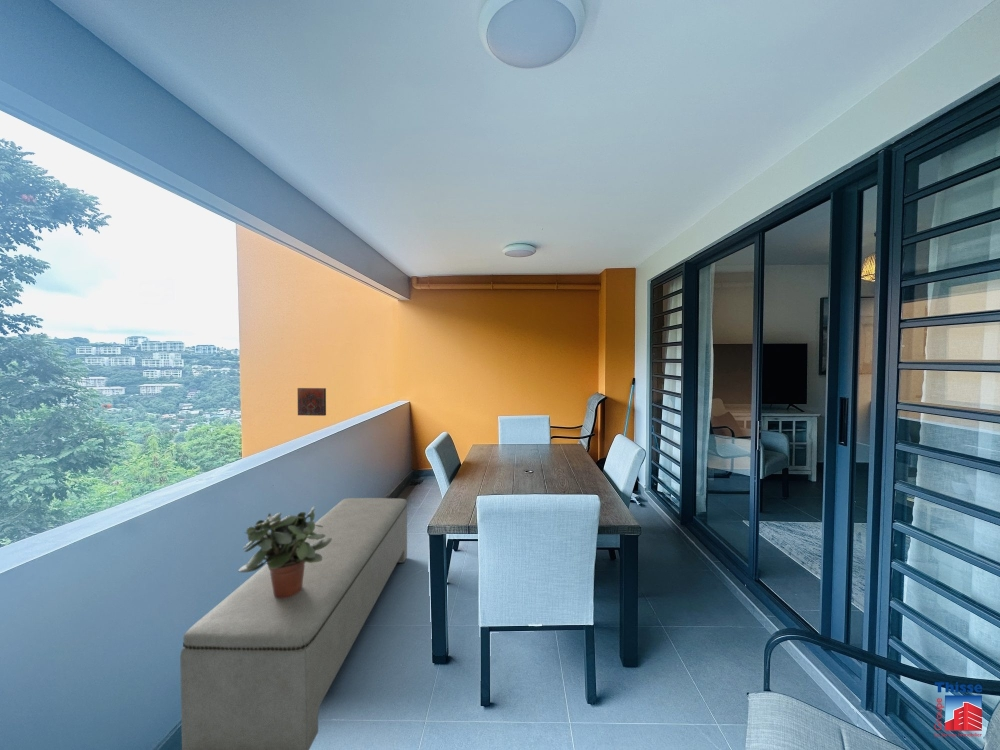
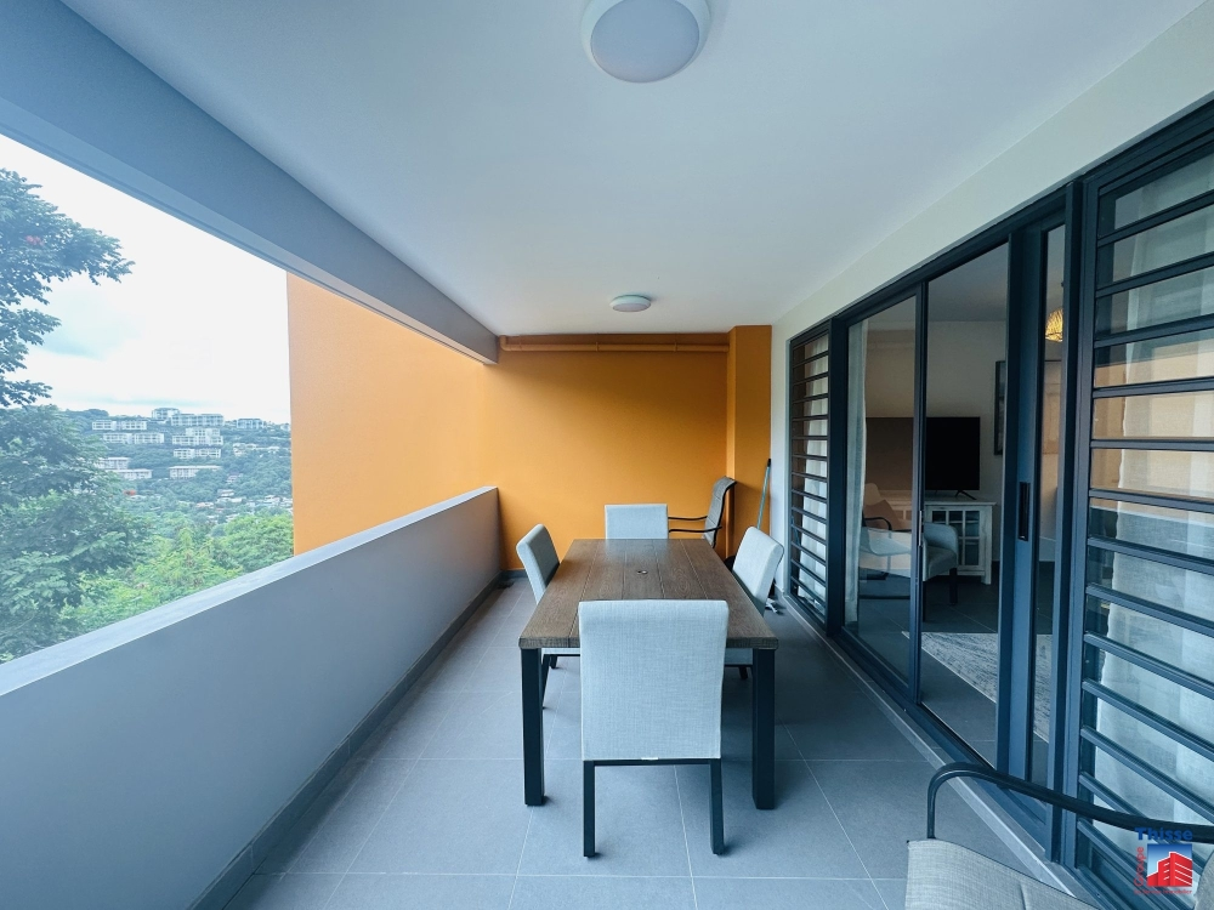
- decorative tile (311, 401)
- bench (332, 581)
- potted plant (288, 549)
